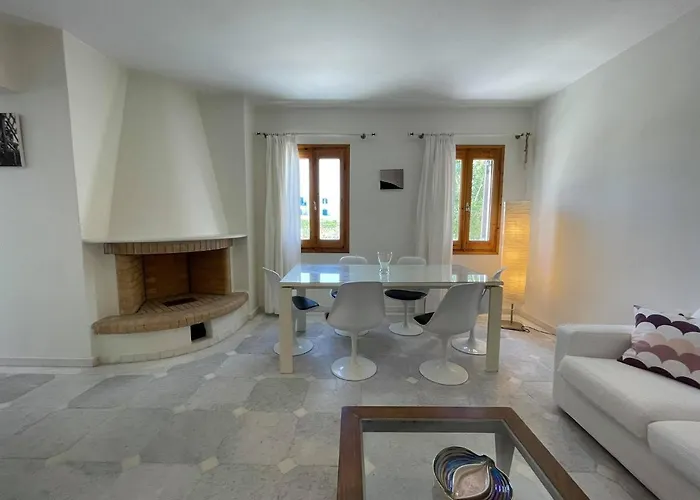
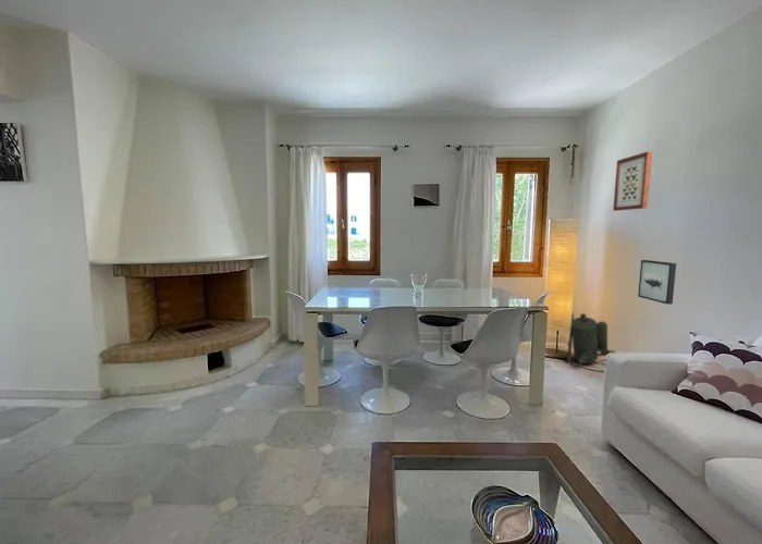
+ wall art (655, 281)
+ wall art (631, 183)
+ backpack (588, 339)
